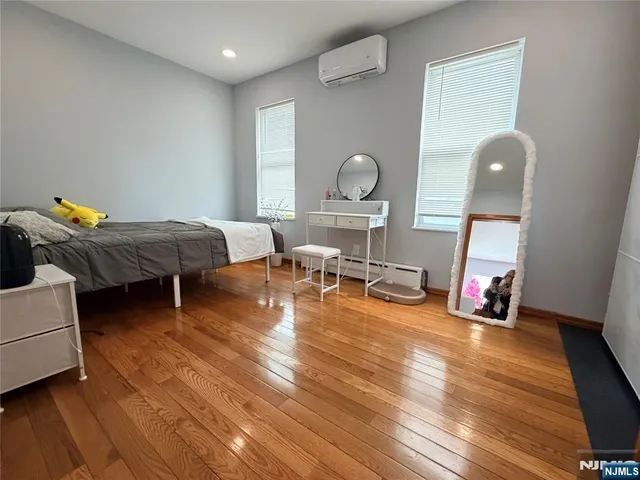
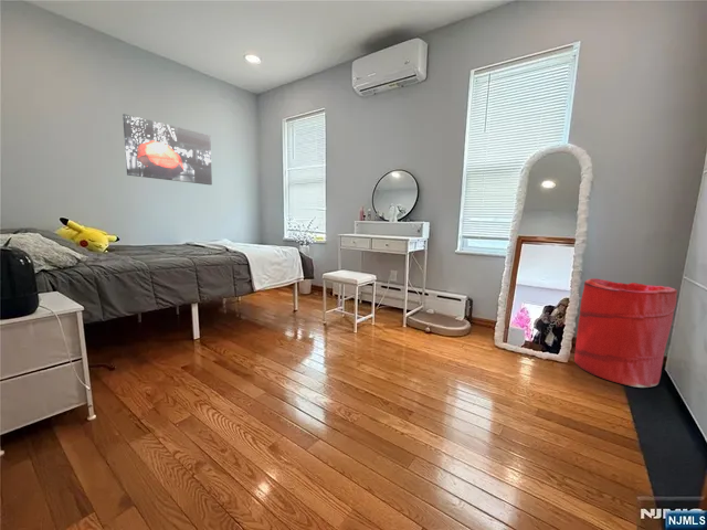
+ wall art (171, 152)
+ laundry hamper (621, 326)
